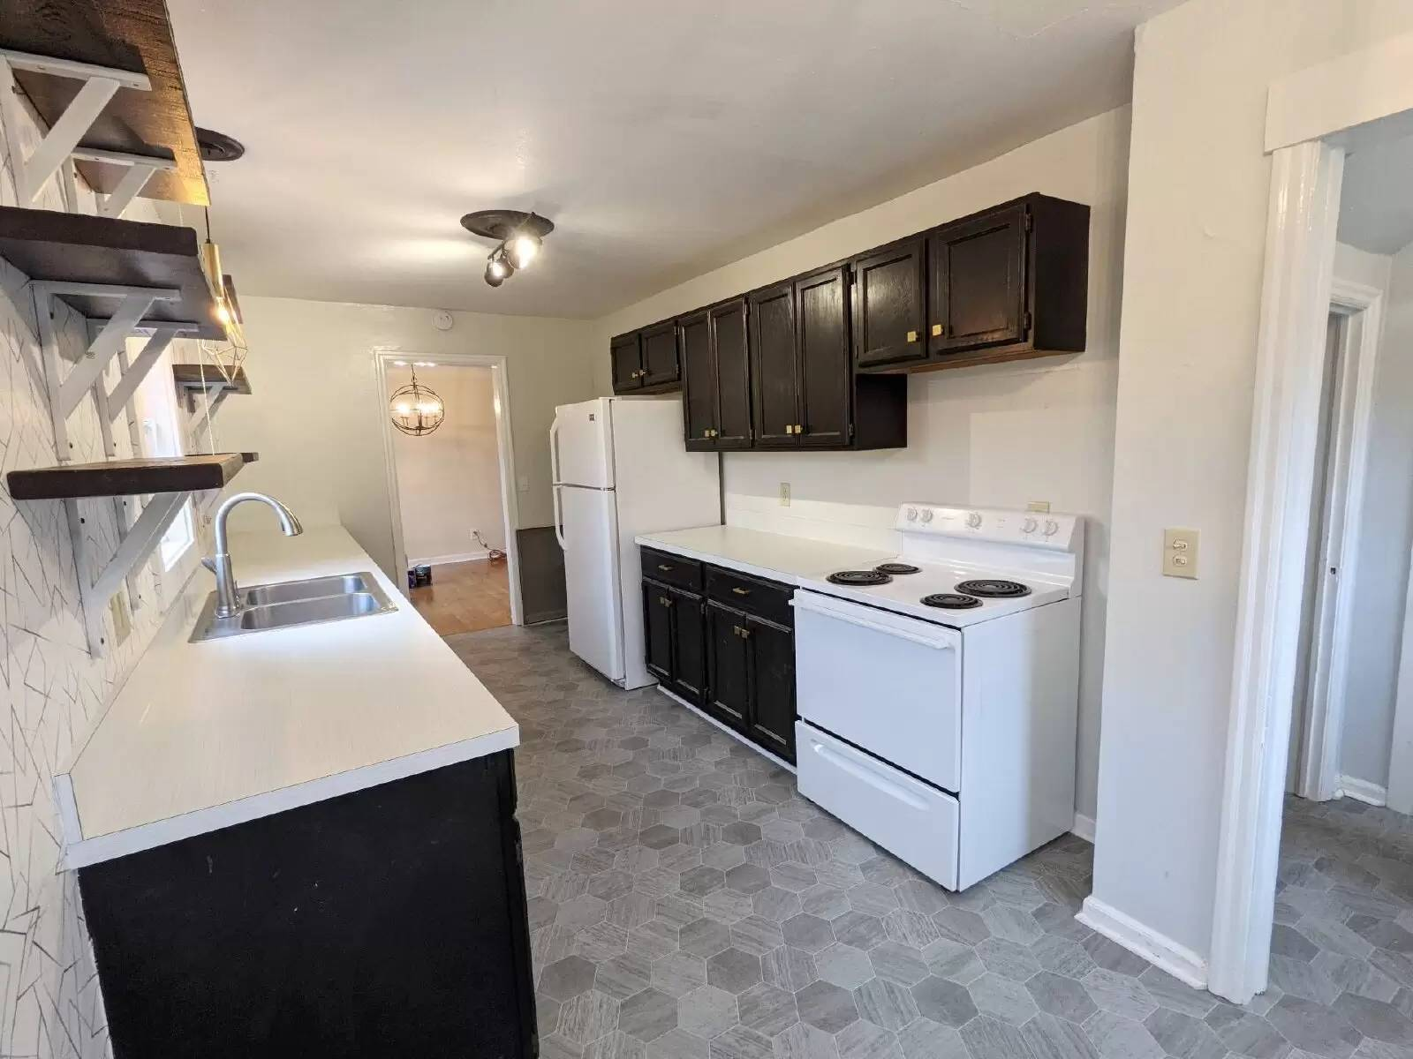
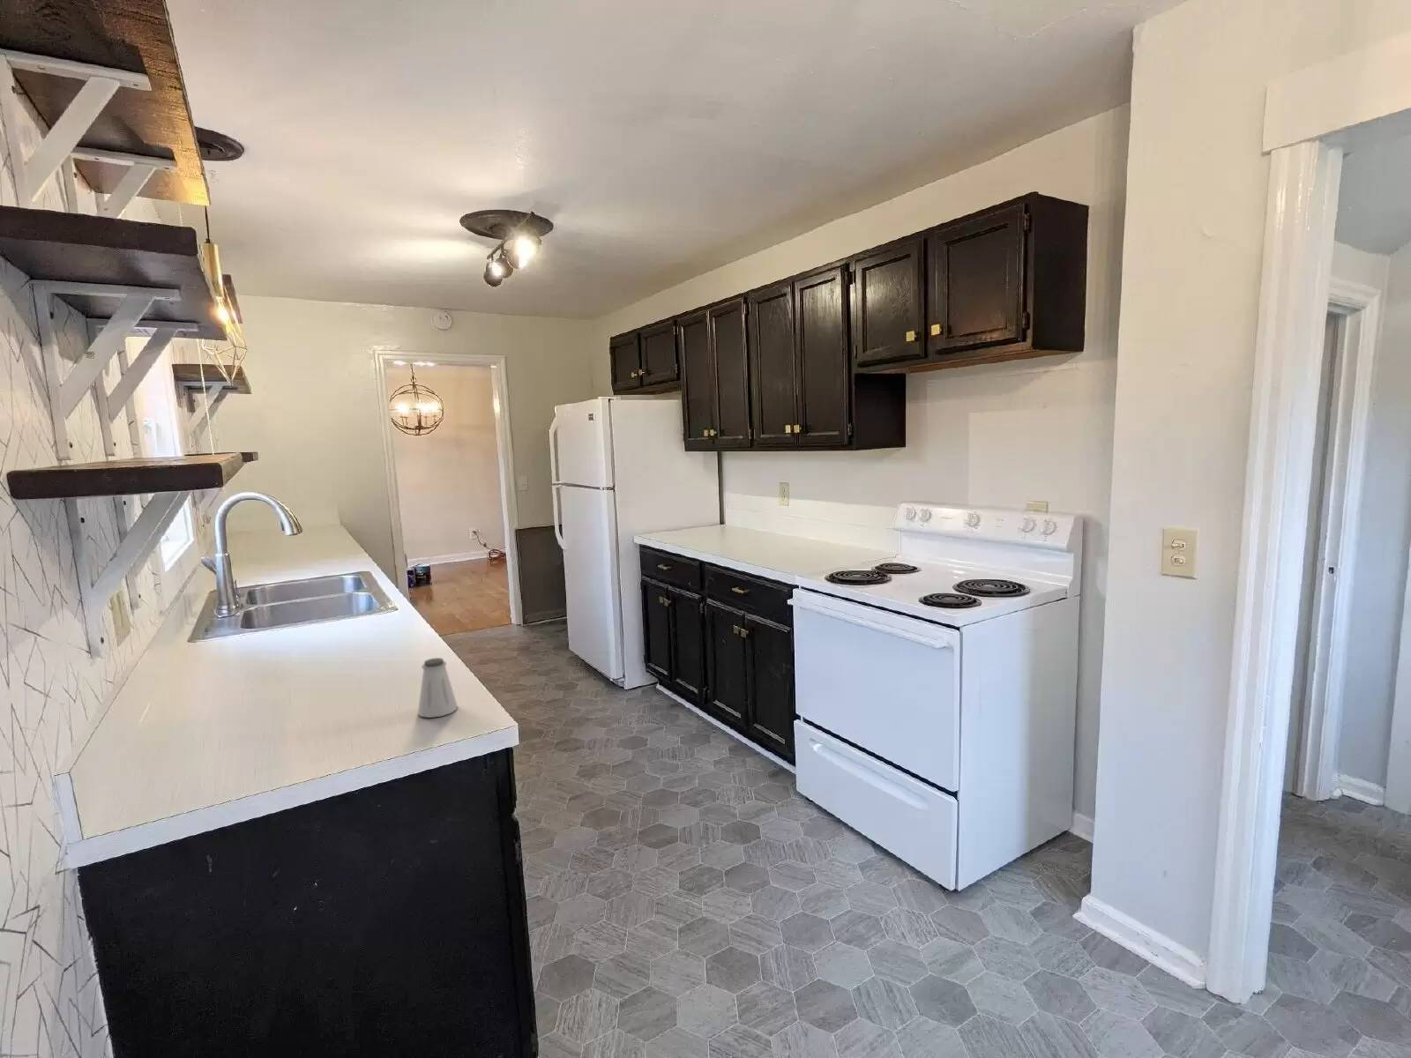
+ saltshaker (436, 685)
